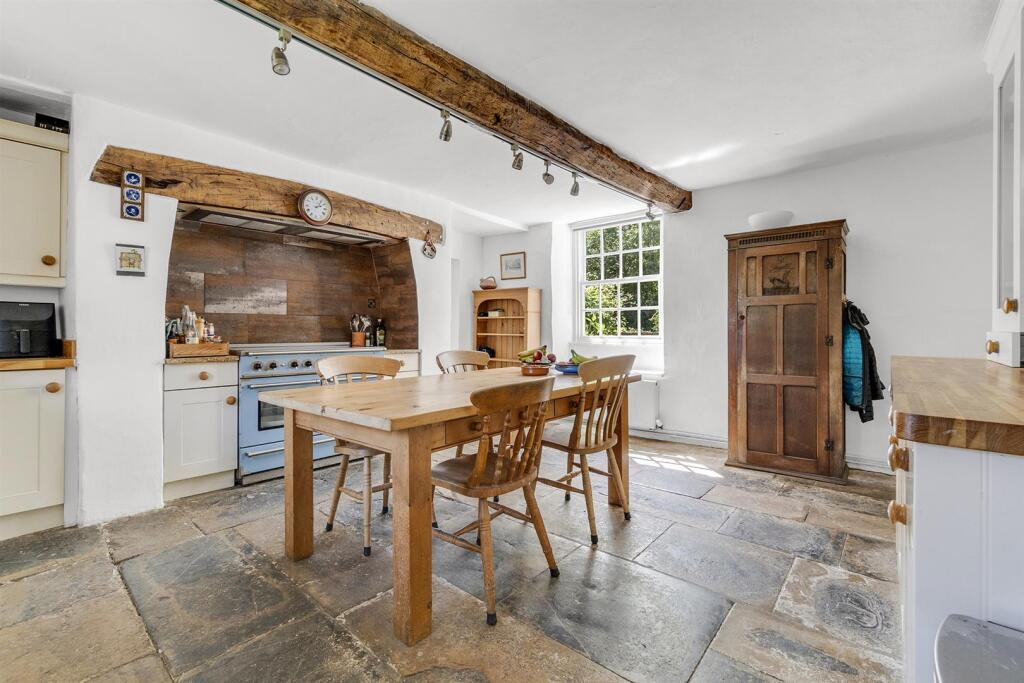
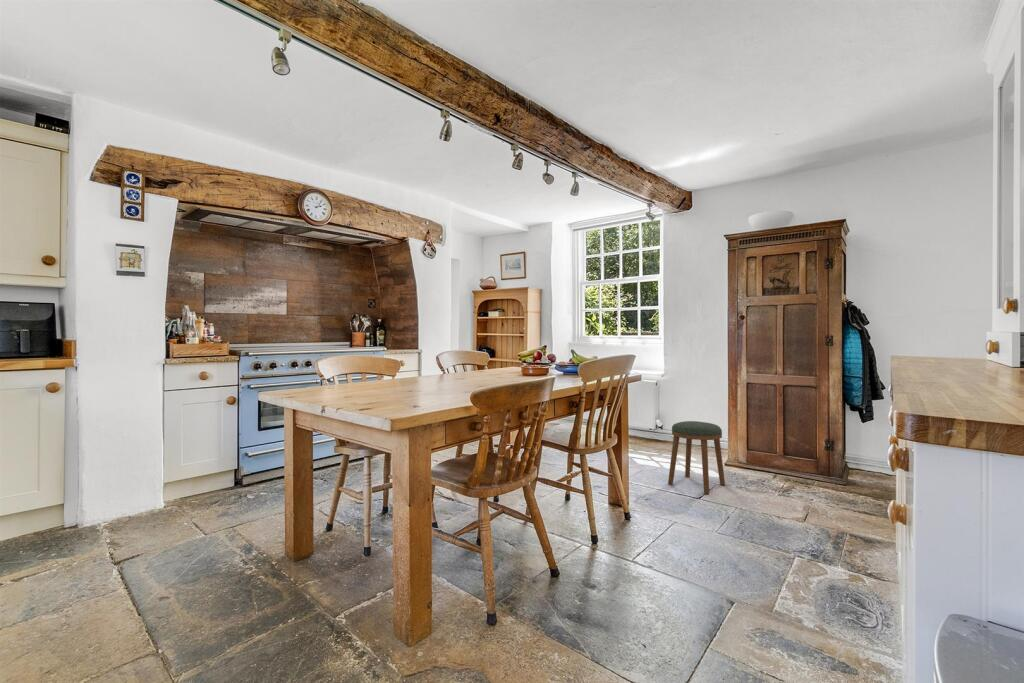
+ stool (701, 451)
